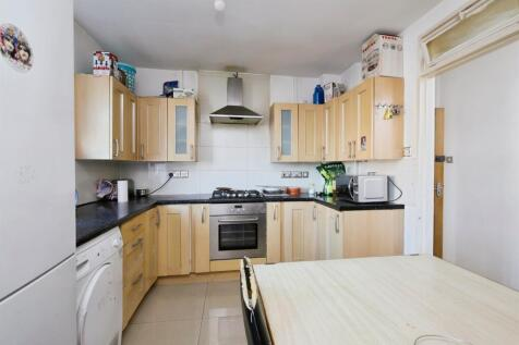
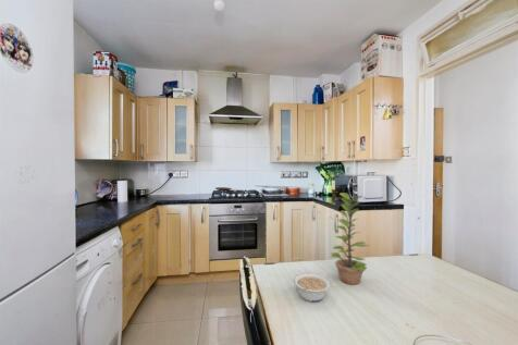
+ plant (347, 235)
+ legume (311, 287)
